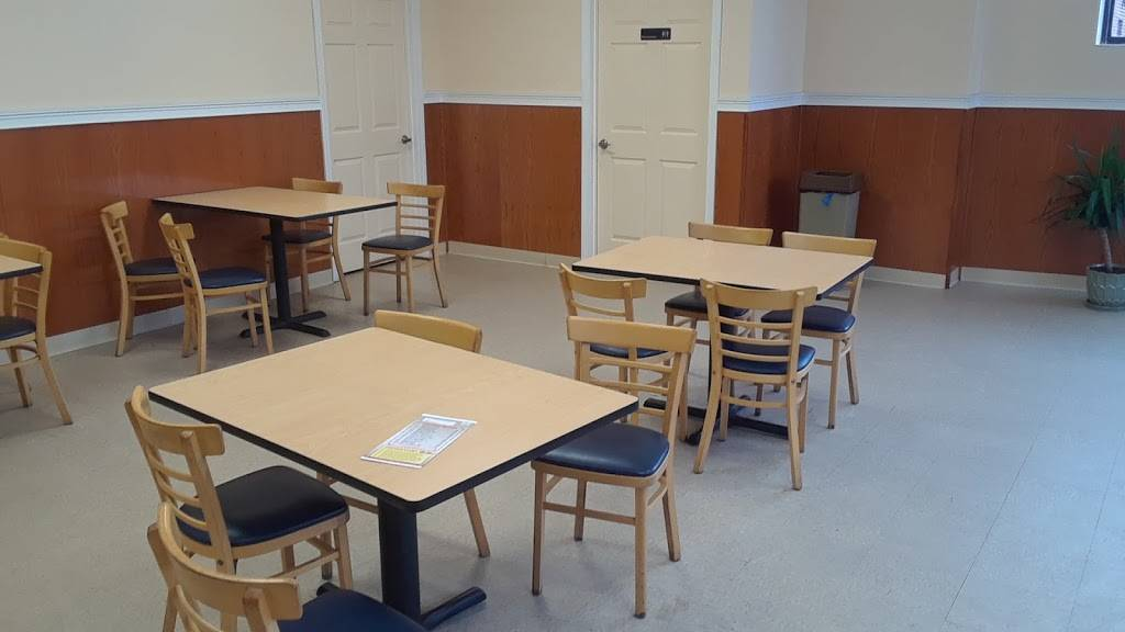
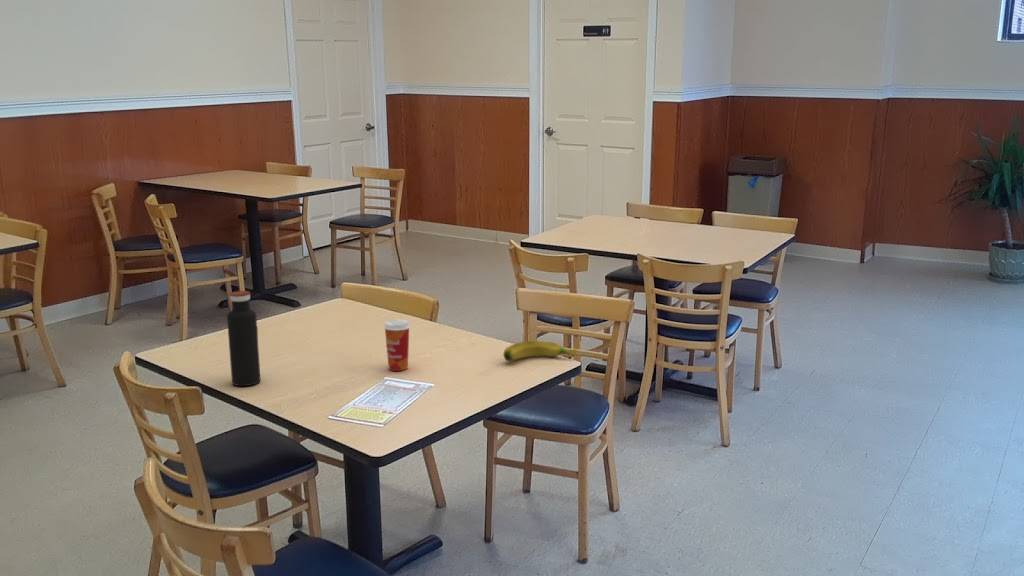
+ paper cup (397, 345)
+ banana (537, 352)
+ water bottle (243, 338)
